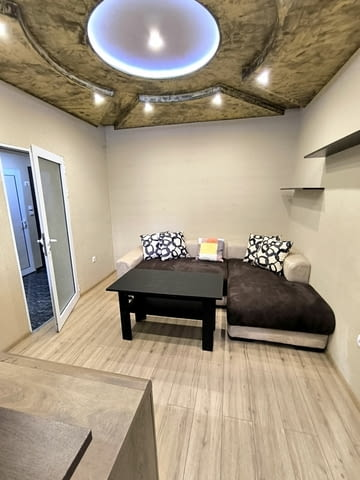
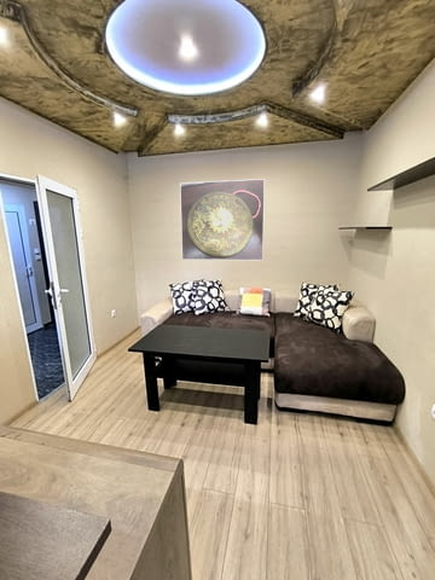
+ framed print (221, 221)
